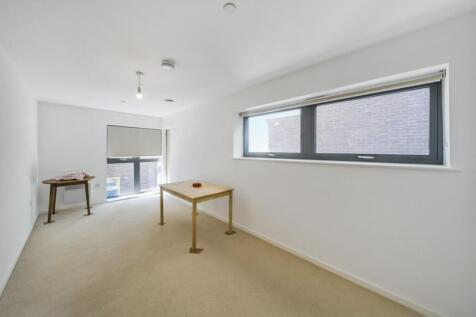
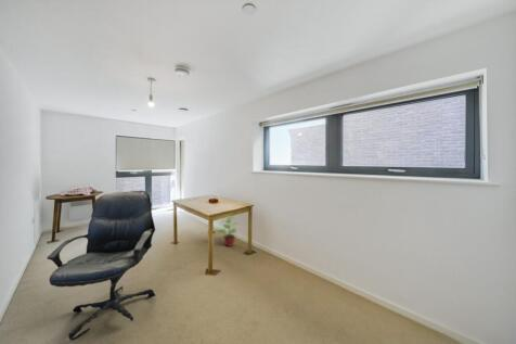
+ potted plant (230, 230)
+ office chair (109, 252)
